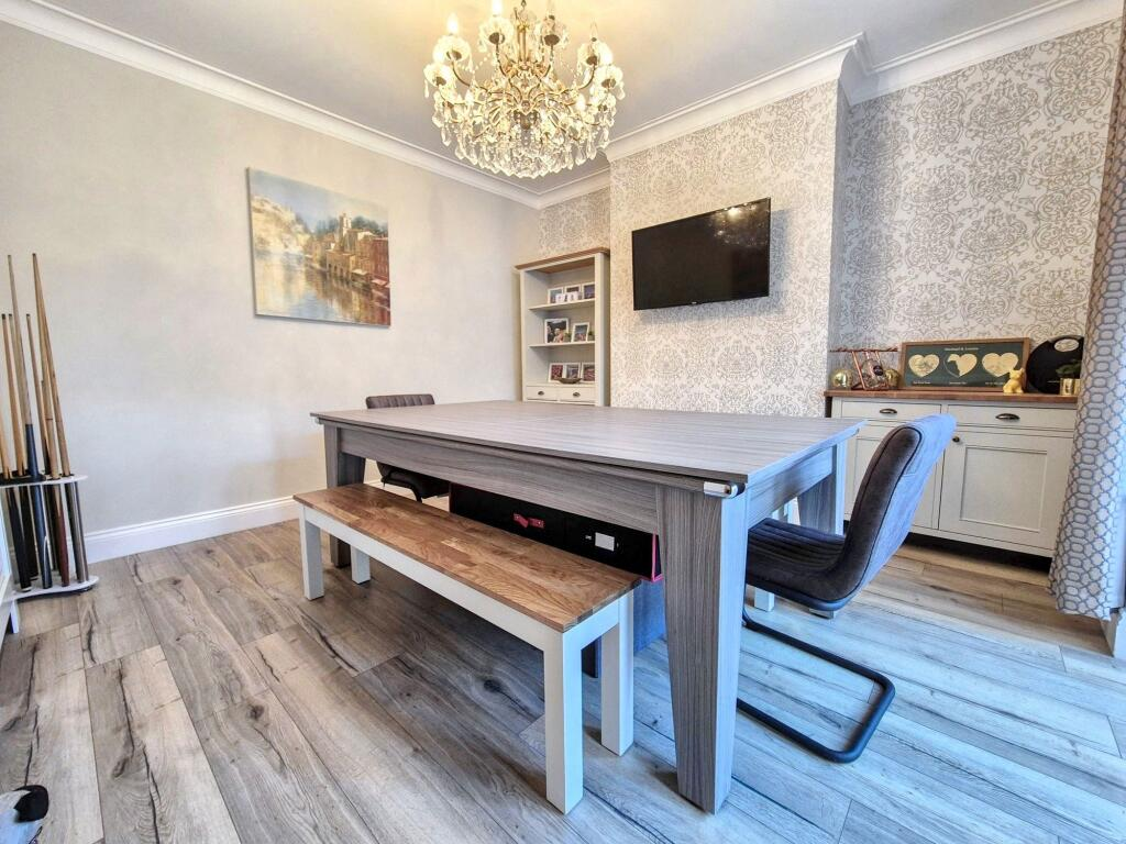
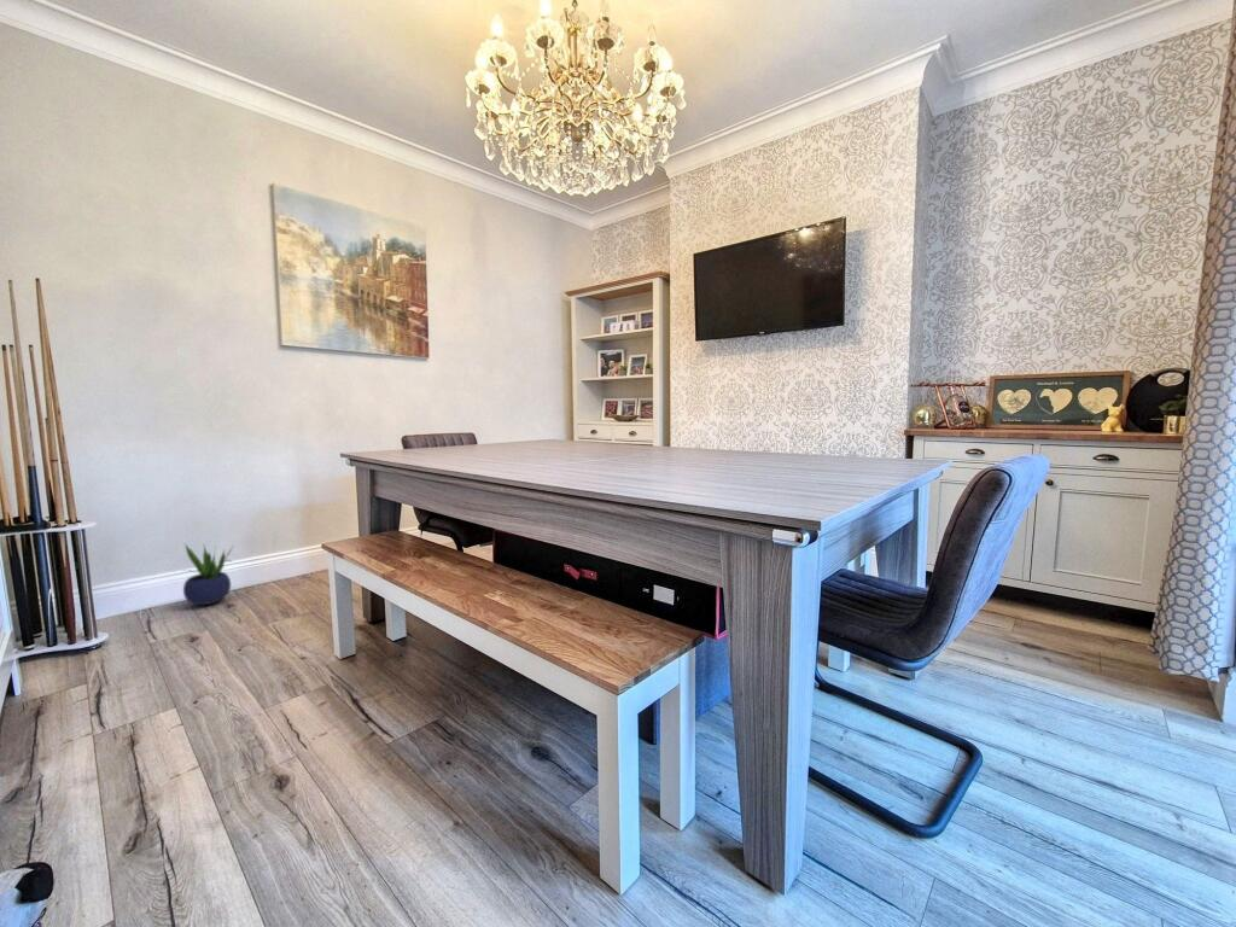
+ potted plant (209, 571)
